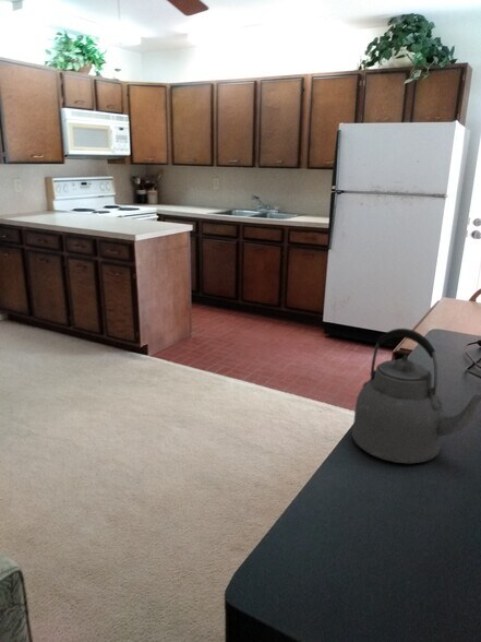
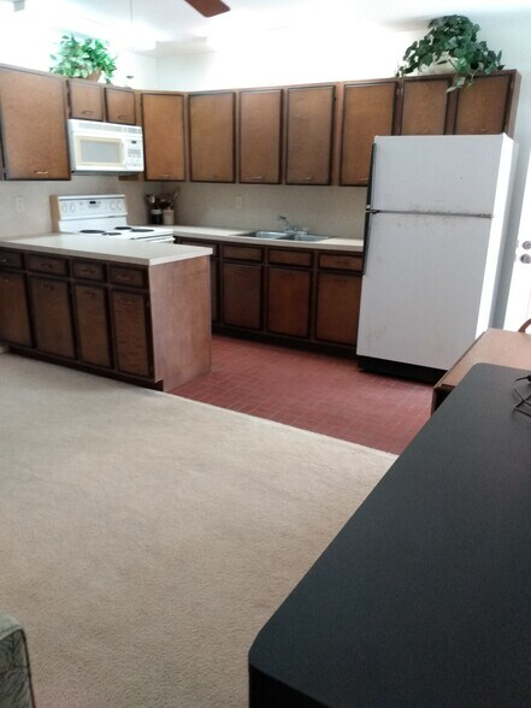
- kettle (421, 394)
